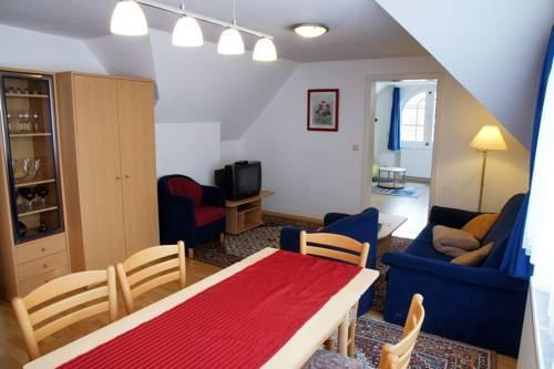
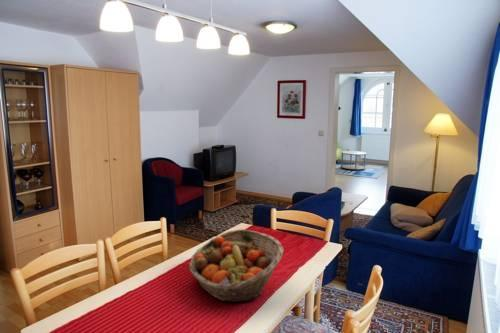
+ fruit basket (235, 262)
